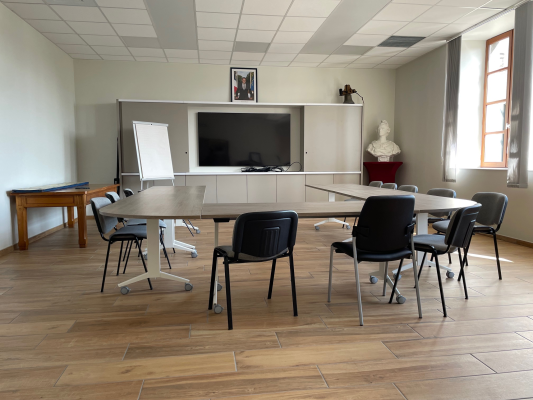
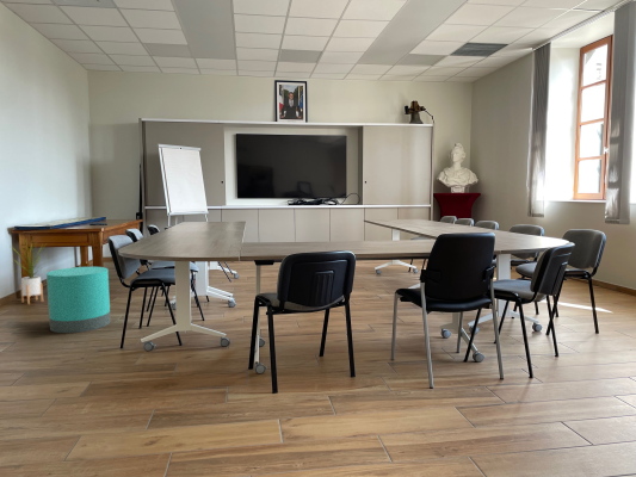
+ house plant (30, 270)
+ trash can (79, 297)
